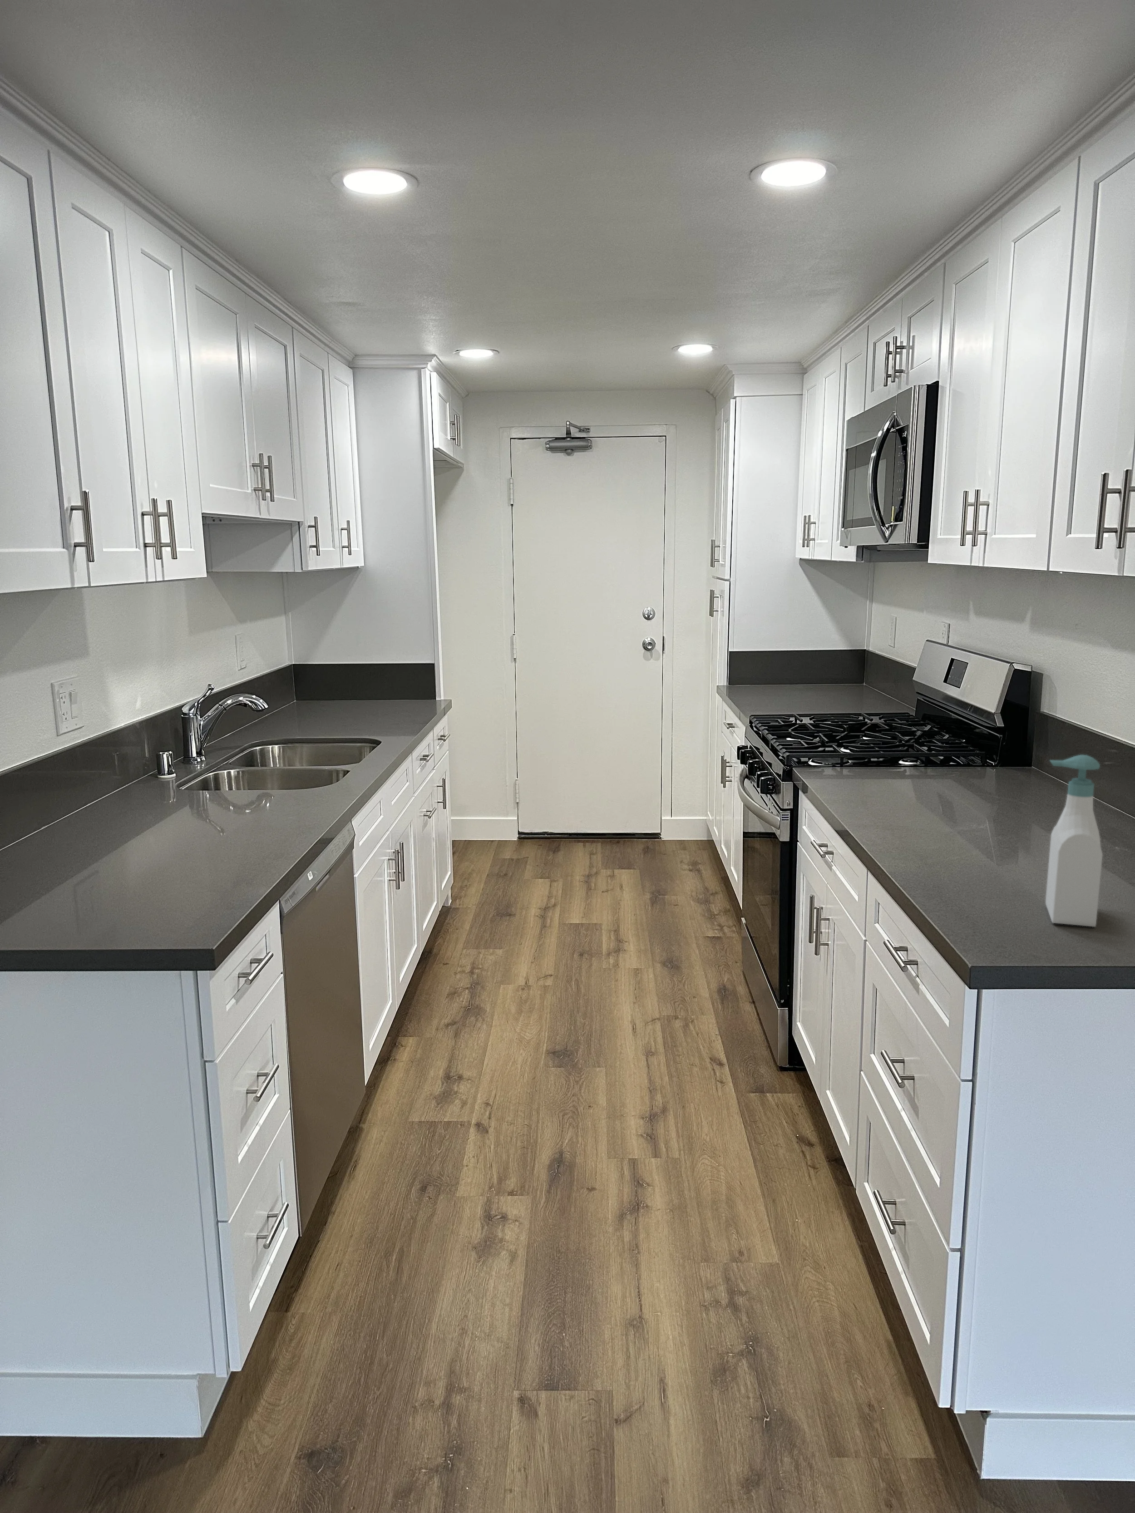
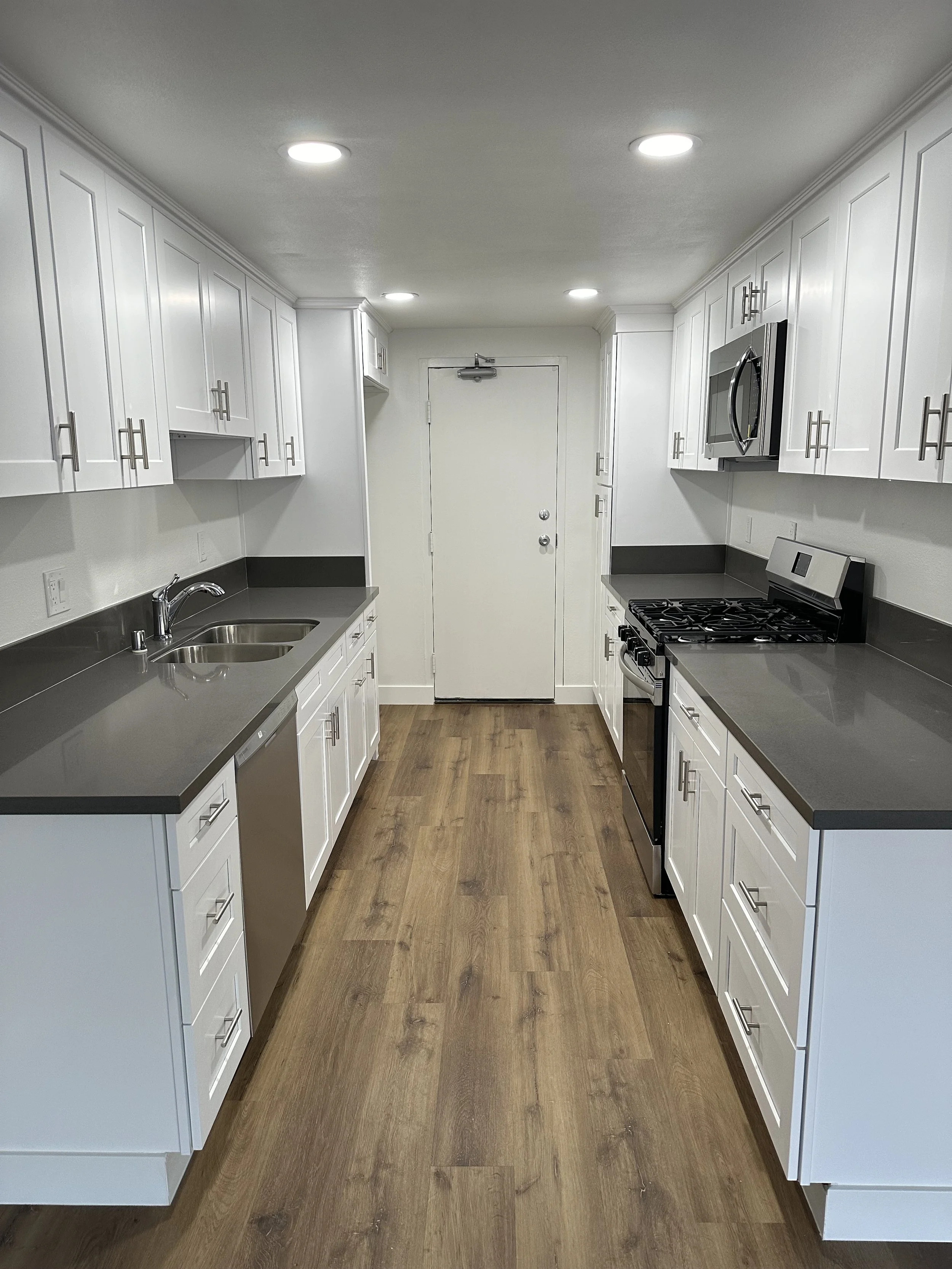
- soap bottle (1071, 836)
